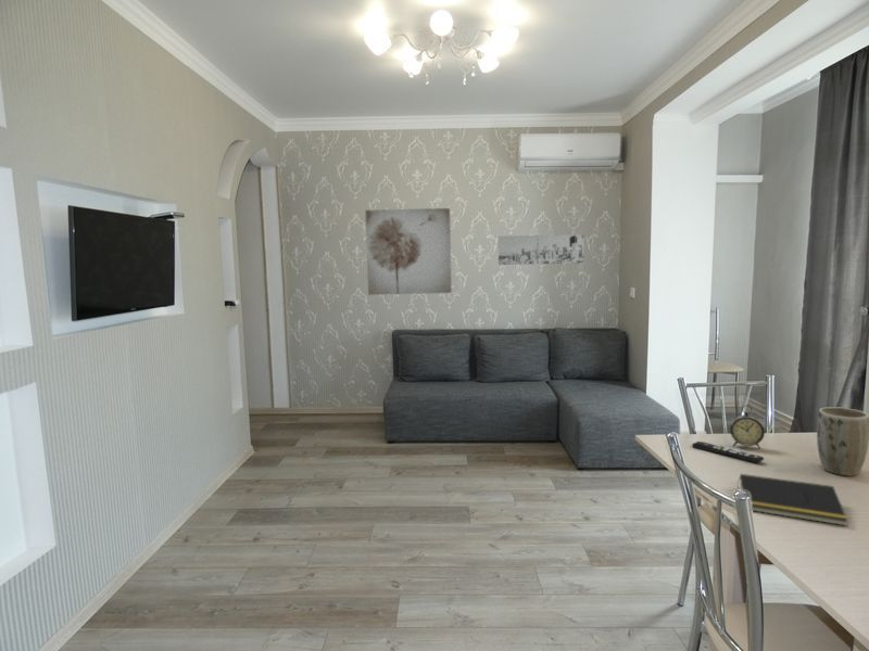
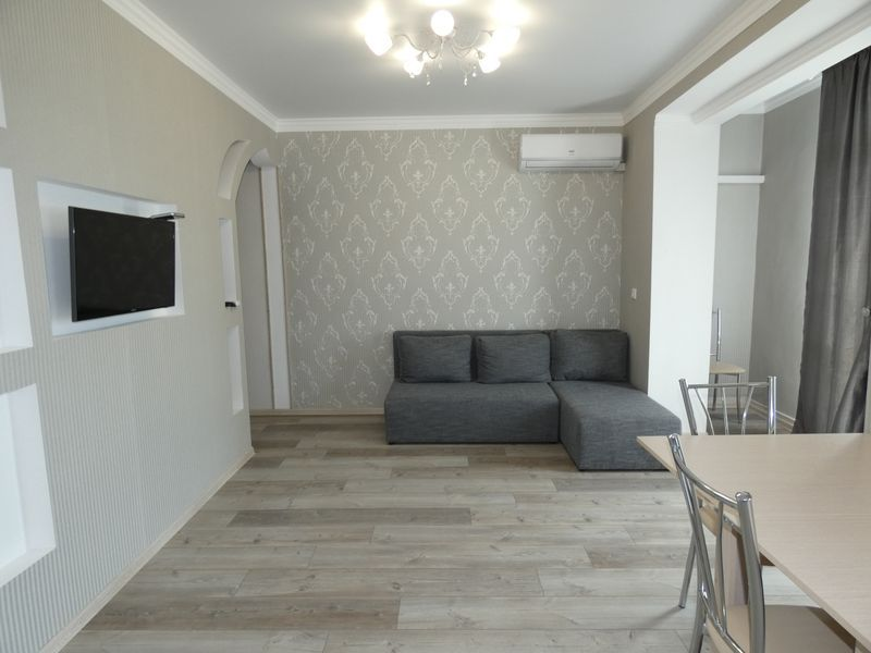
- wall art (408, 252)
- wall art (540, 250)
- notepad (789, 497)
- alarm clock (746, 425)
- remote control (726, 451)
- plant pot (842, 441)
